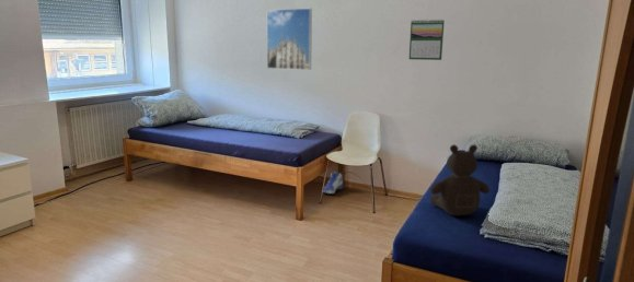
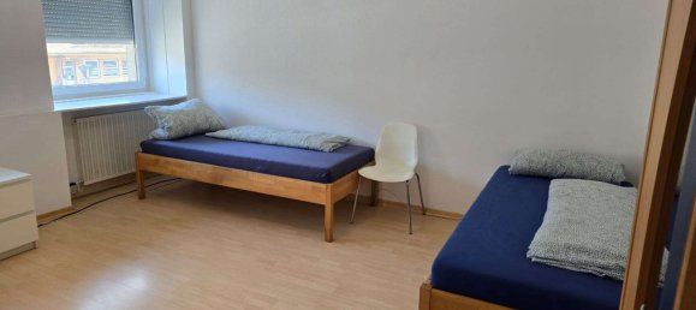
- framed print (288, 39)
- sneaker (333, 180)
- teddy bear (456, 177)
- calendar (426, 39)
